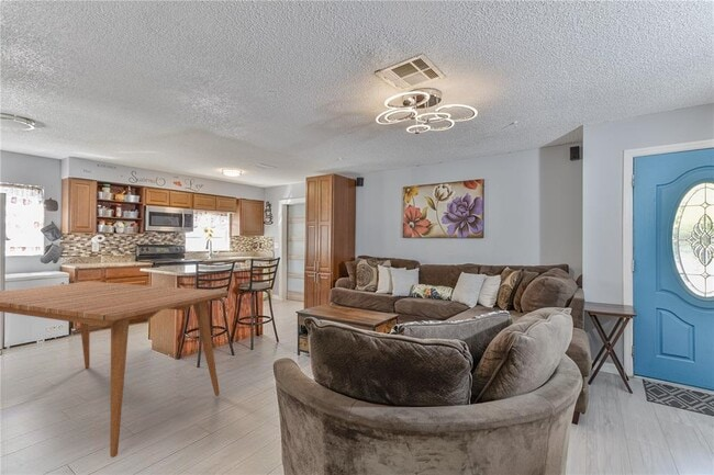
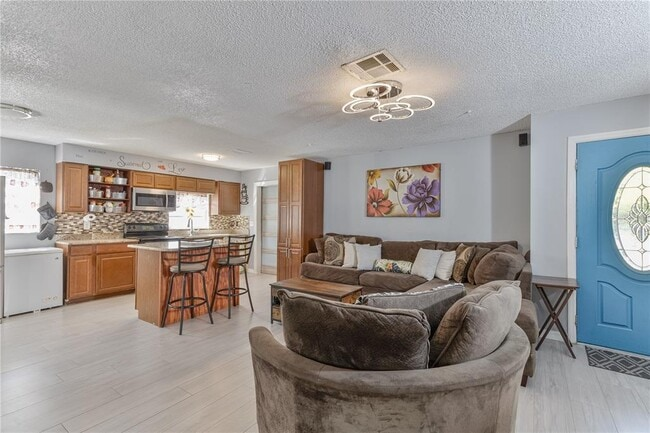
- dining table (89, 347)
